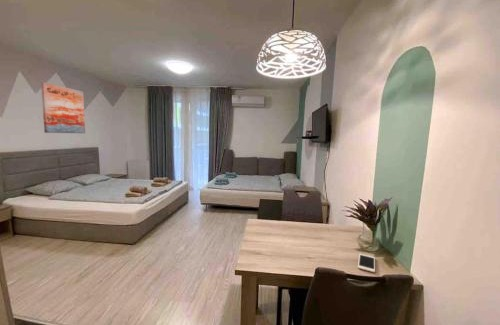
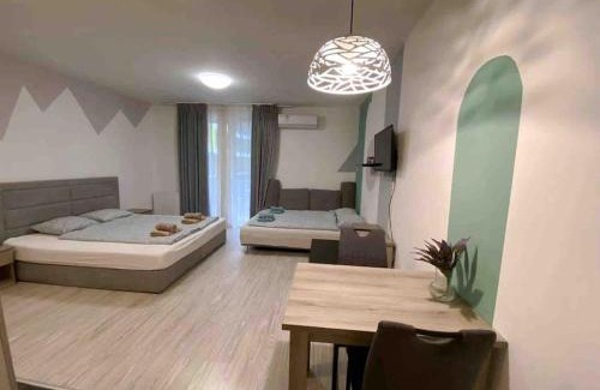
- cell phone (366, 262)
- wall art (65, 110)
